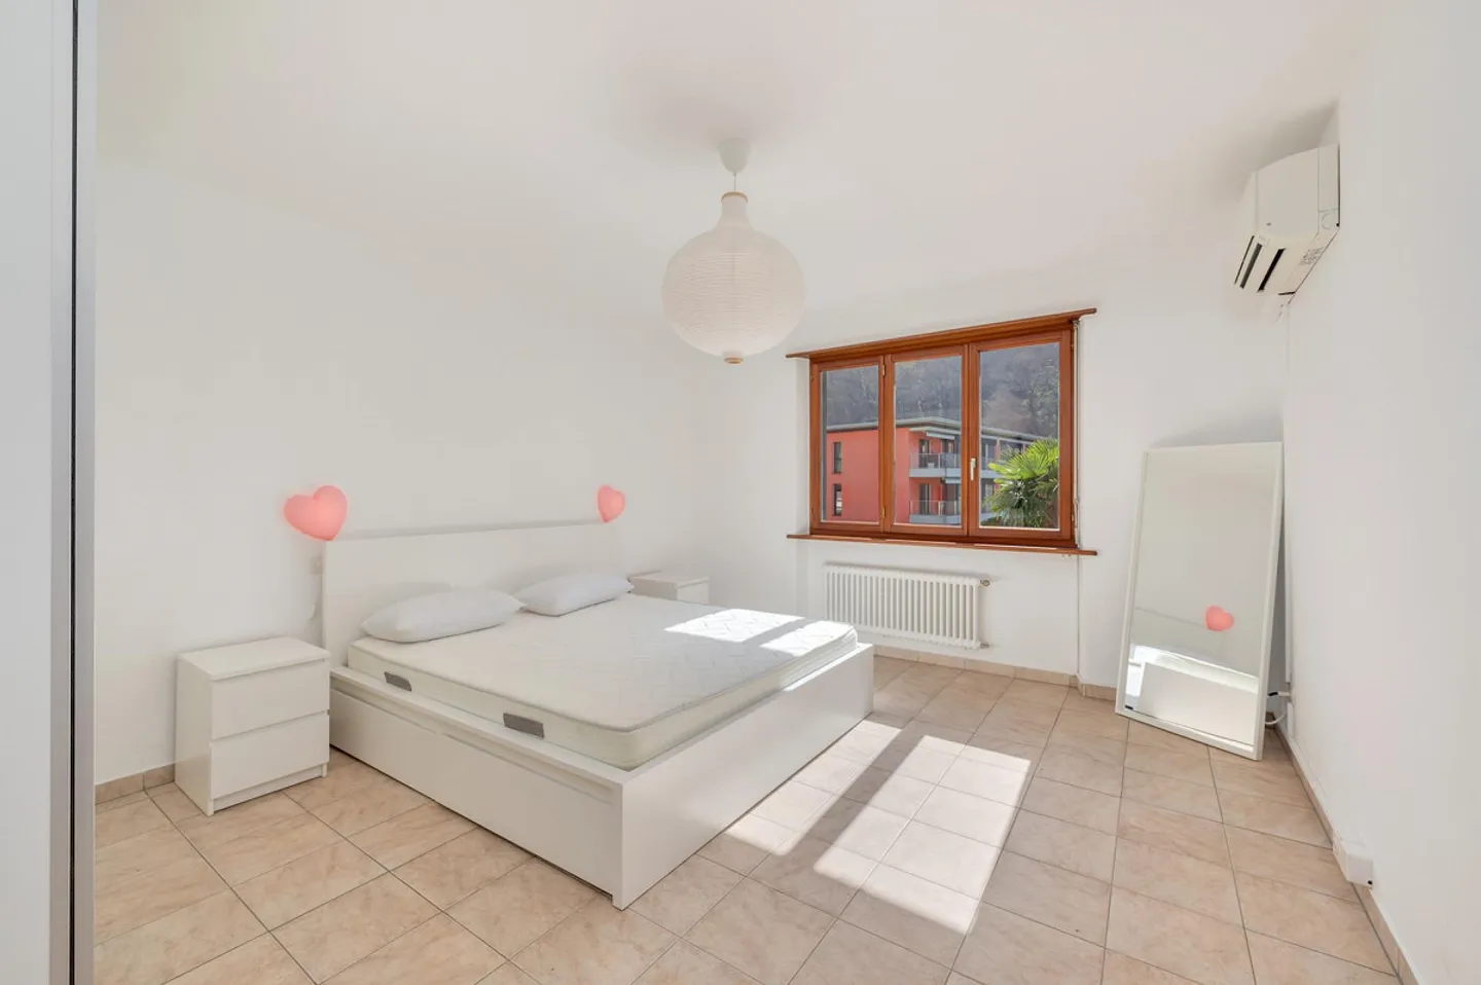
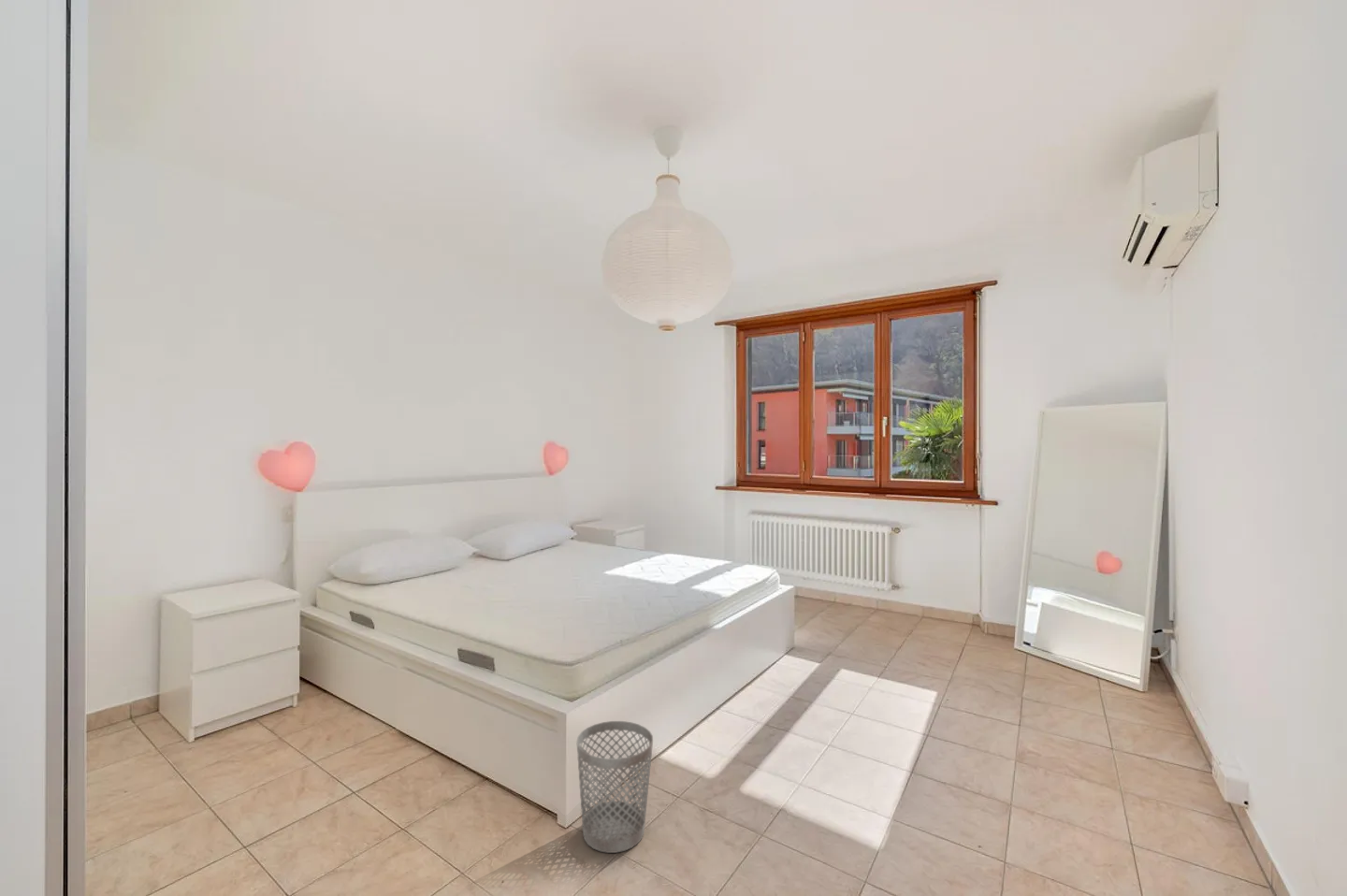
+ wastebasket (614, 786)
